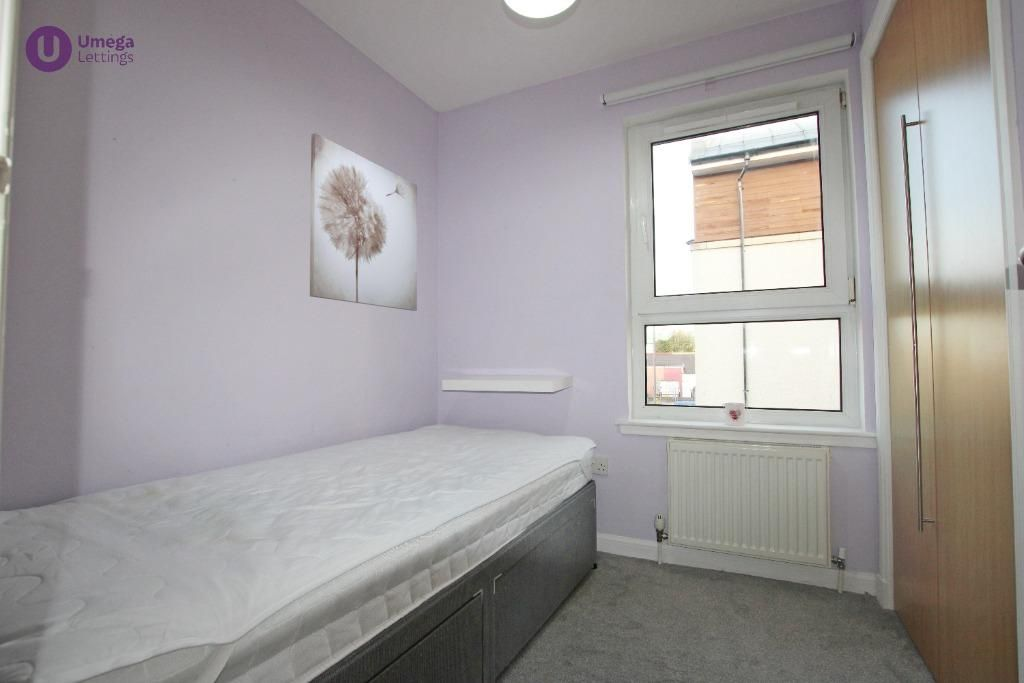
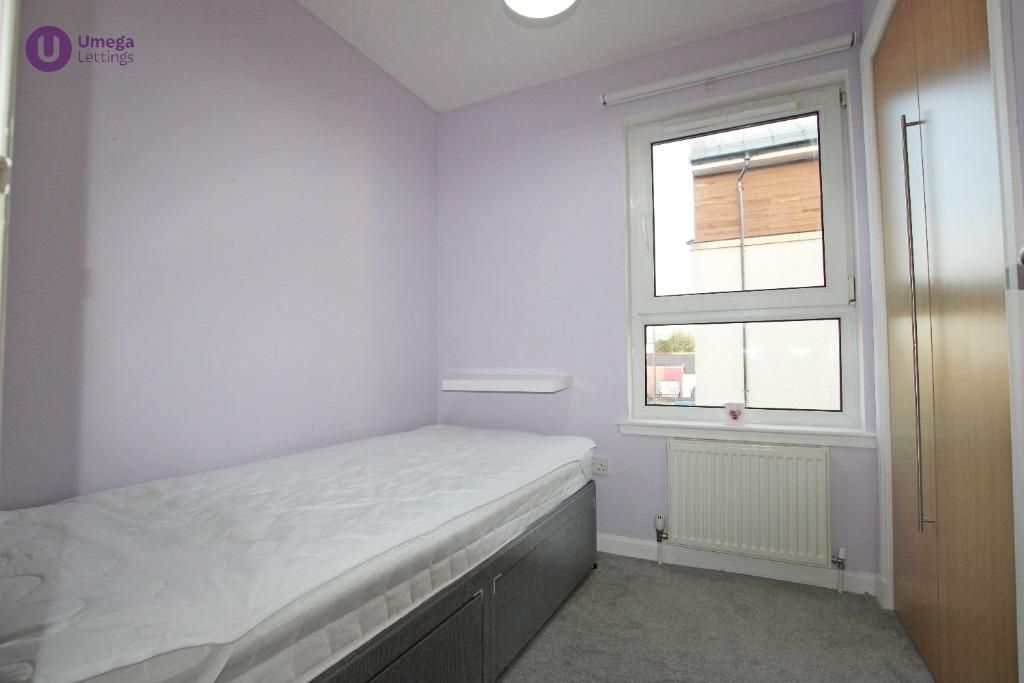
- wall art (370, 233)
